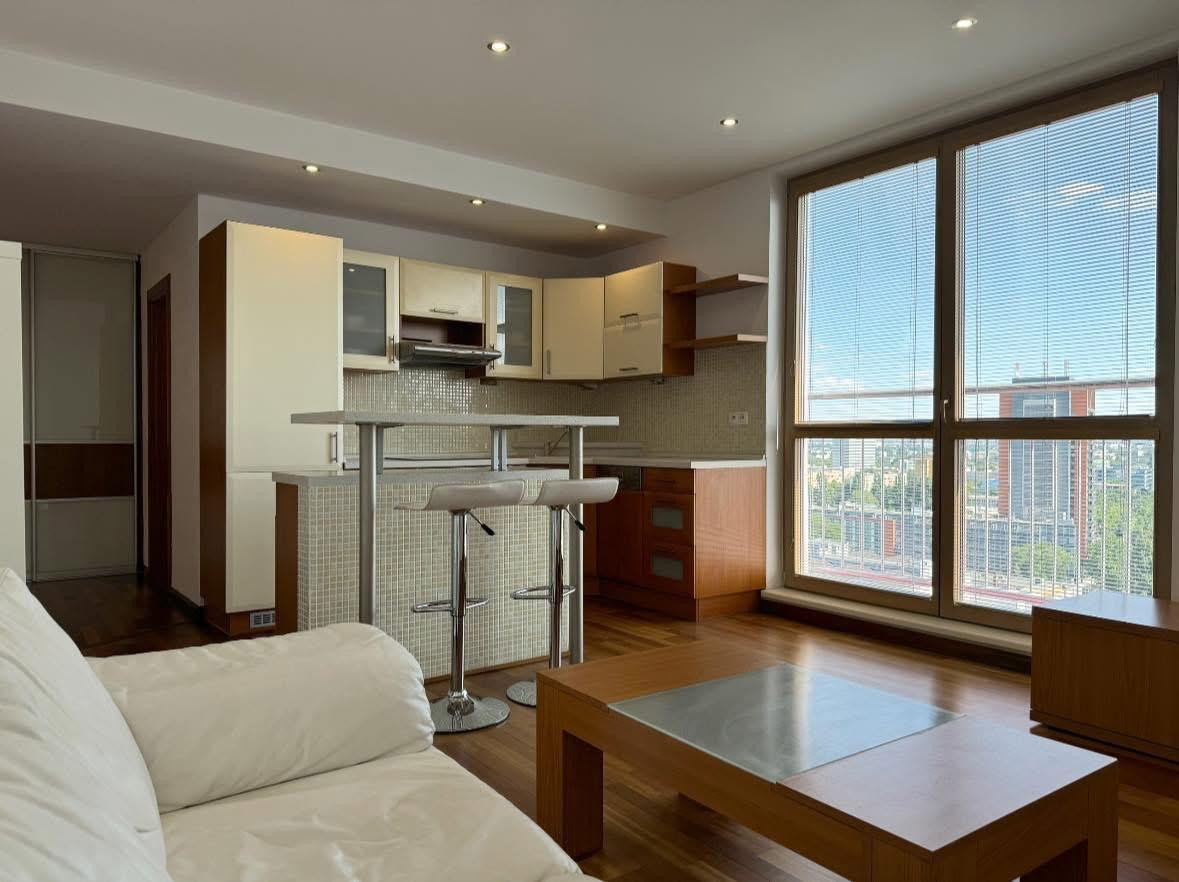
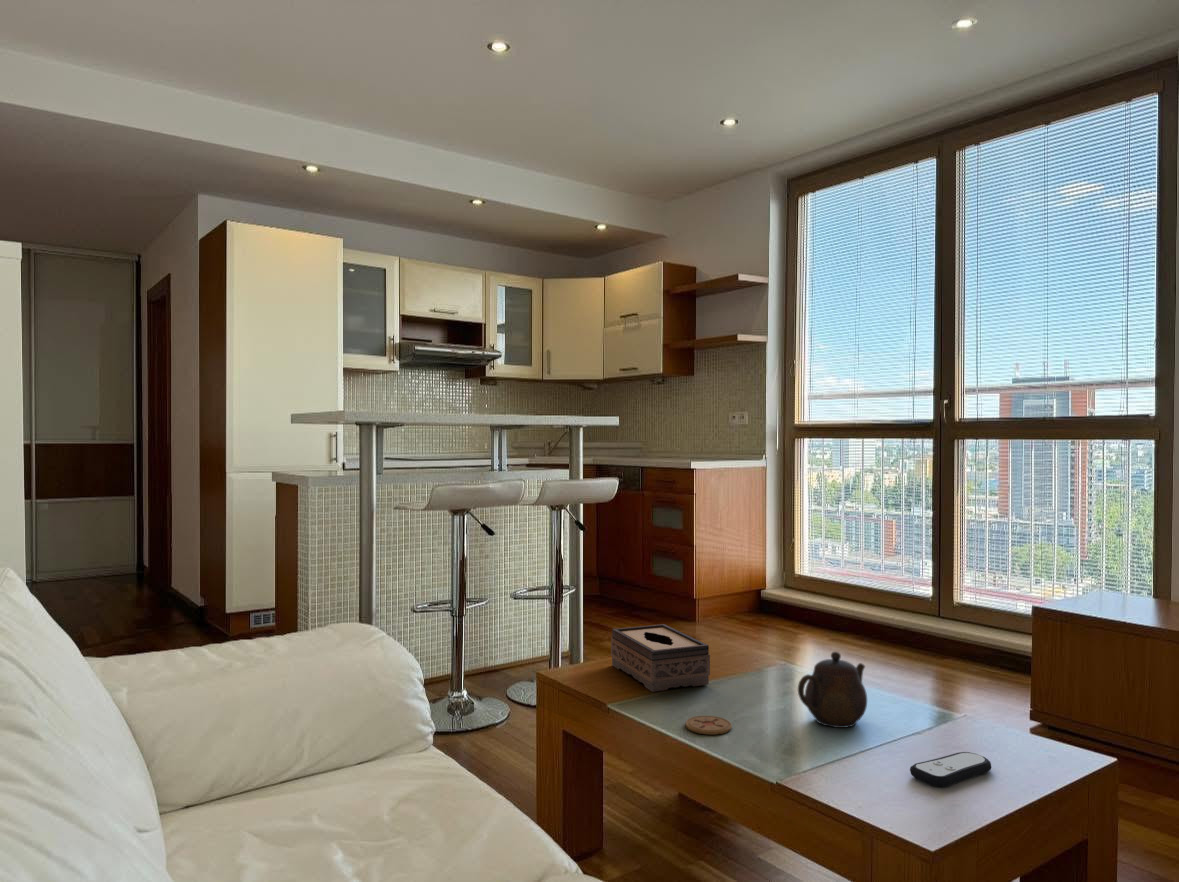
+ remote control (952, 767)
+ teapot (832, 686)
+ coaster (708, 724)
+ tissue box (658, 655)
